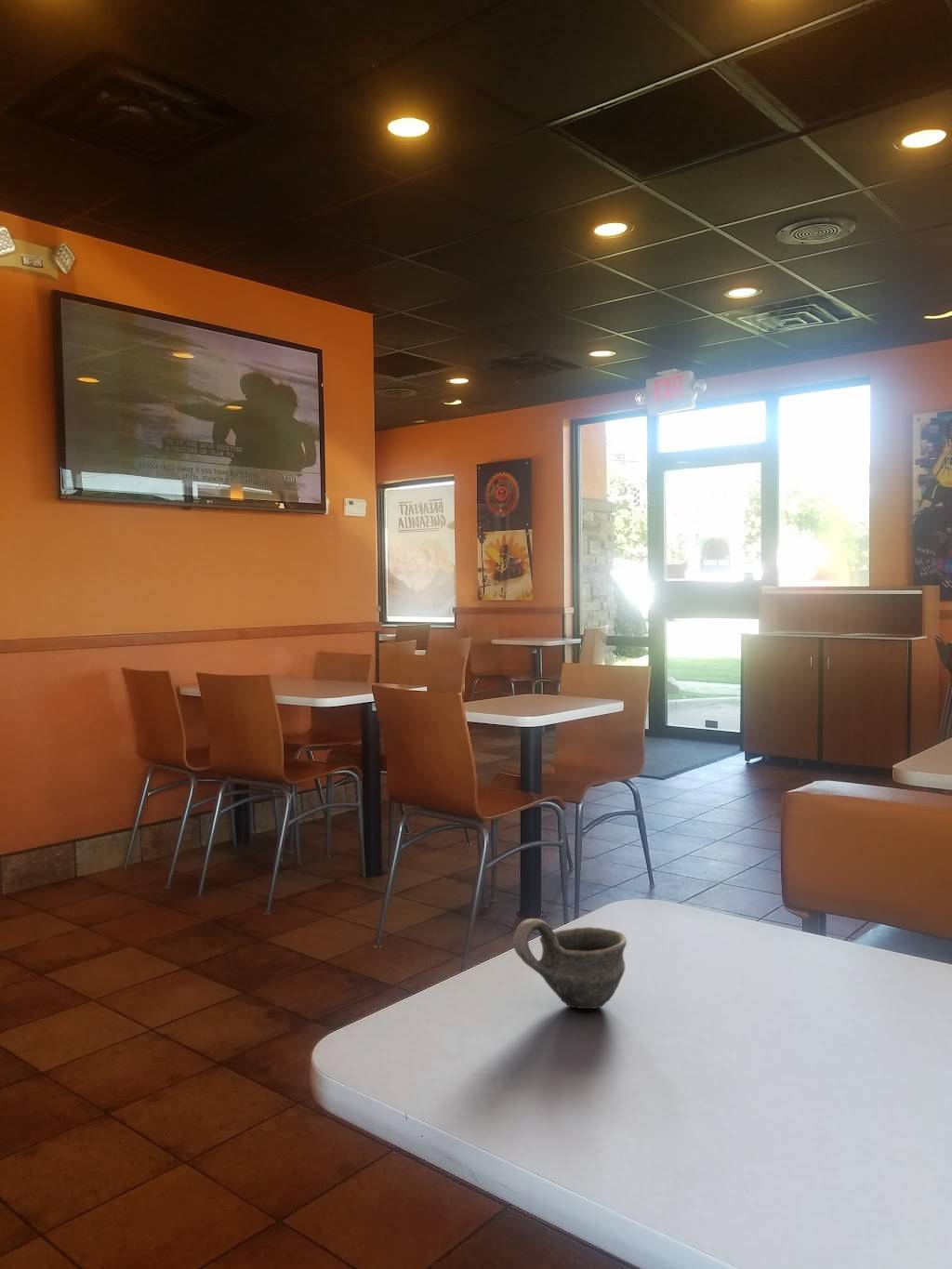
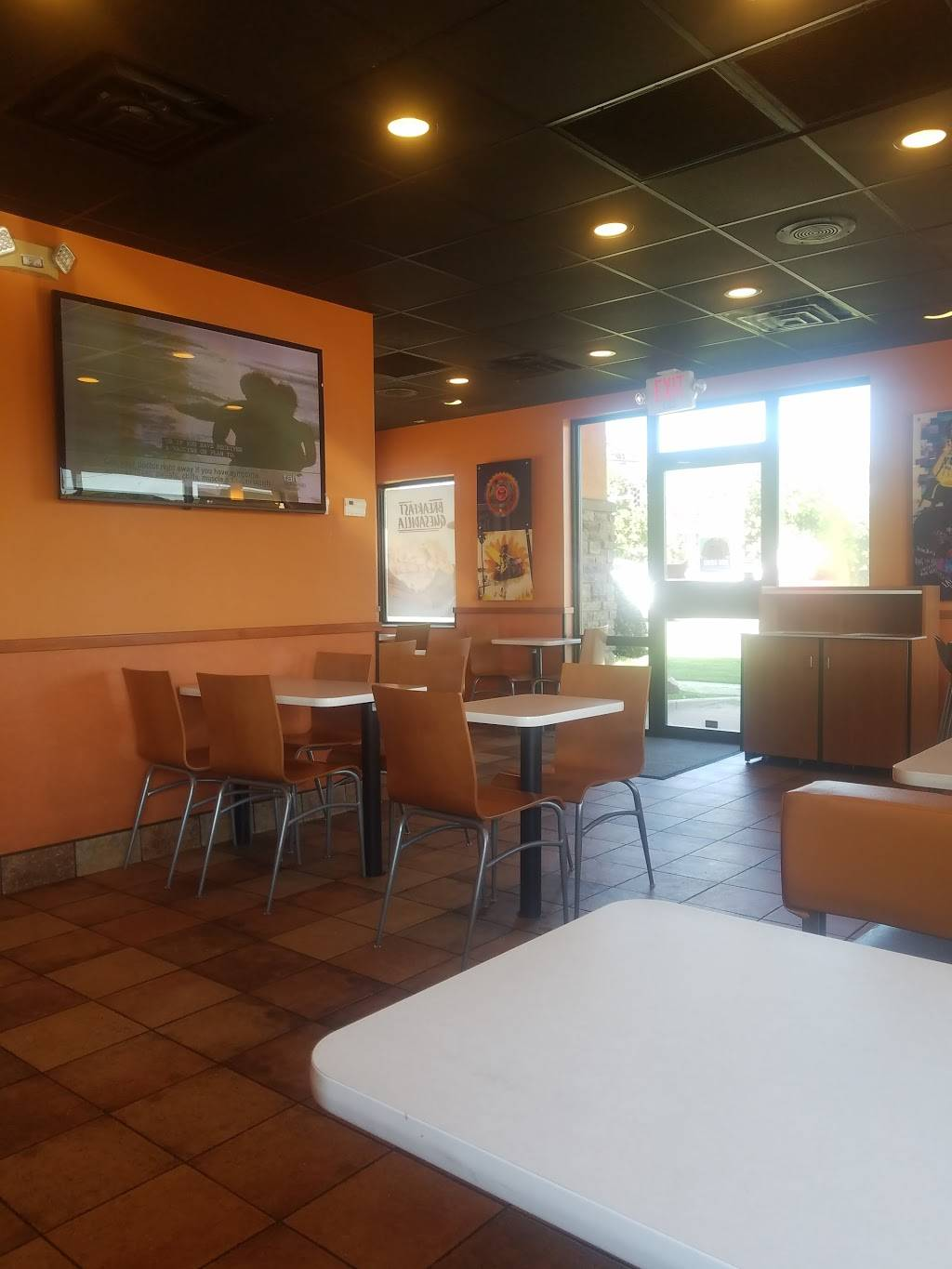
- cup (573, 958)
